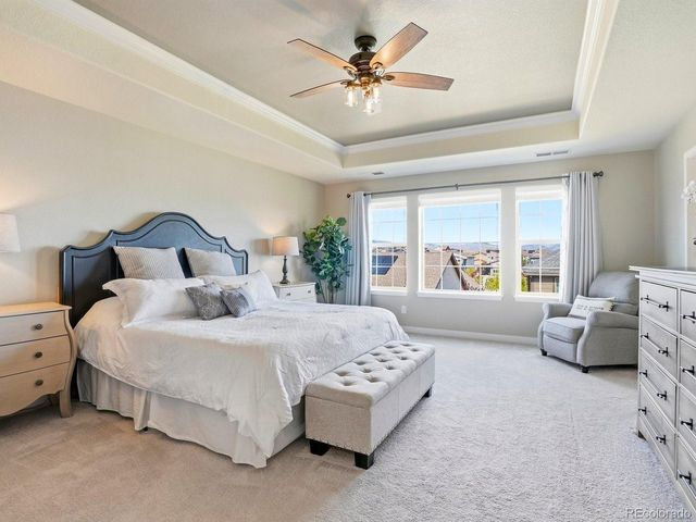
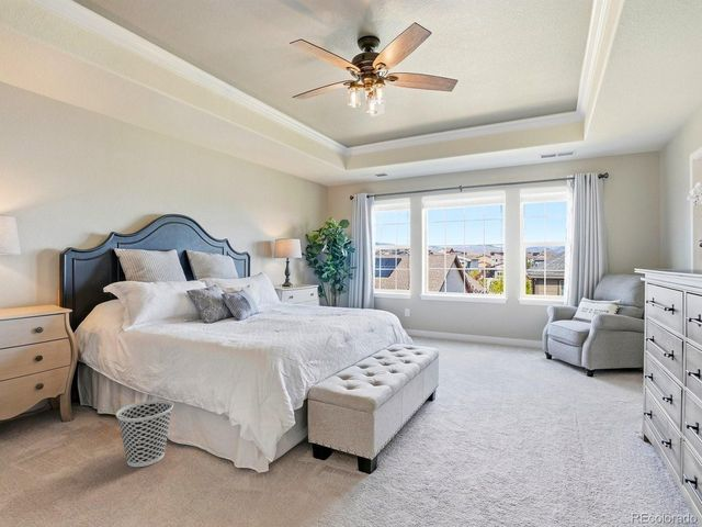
+ wastebasket (146, 433)
